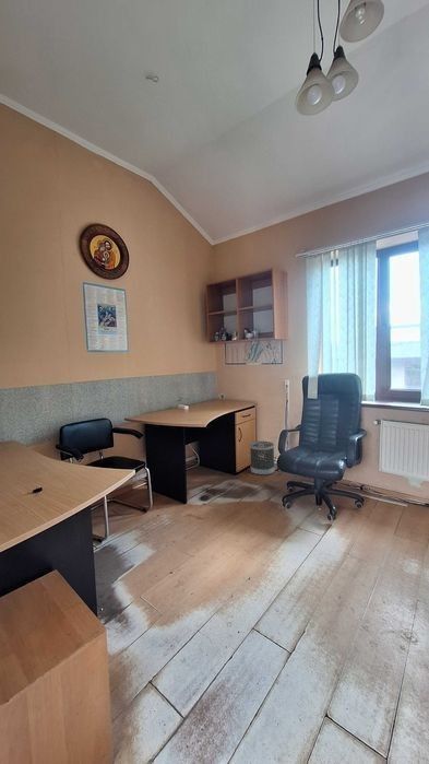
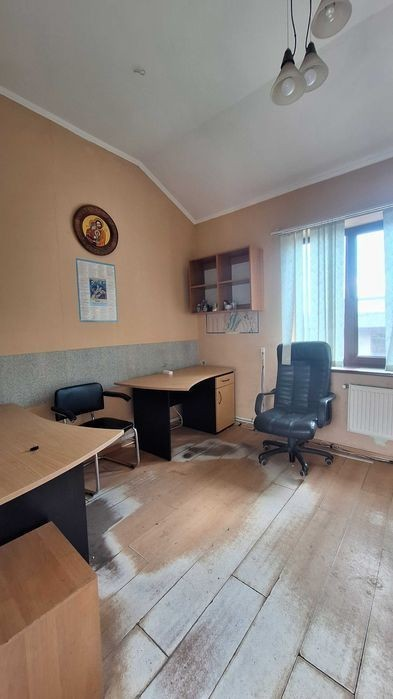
- wastebasket (262, 457)
